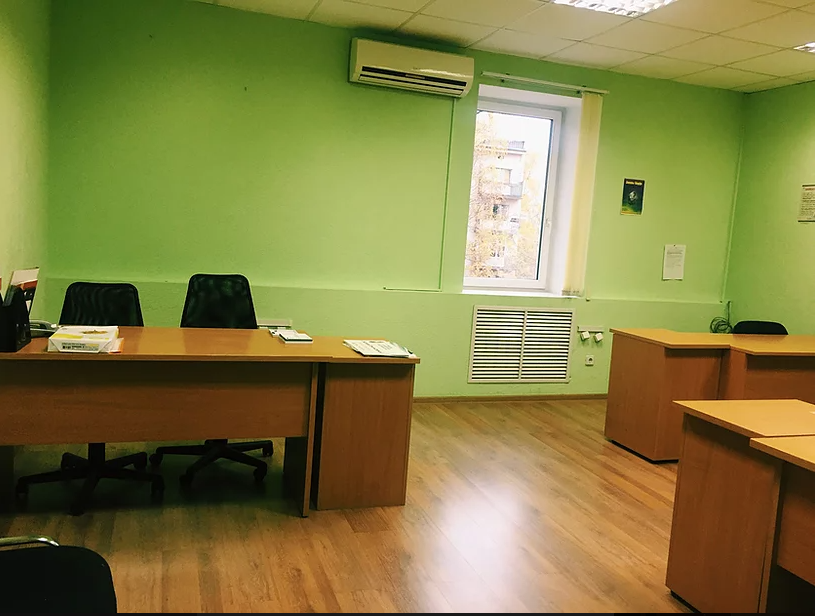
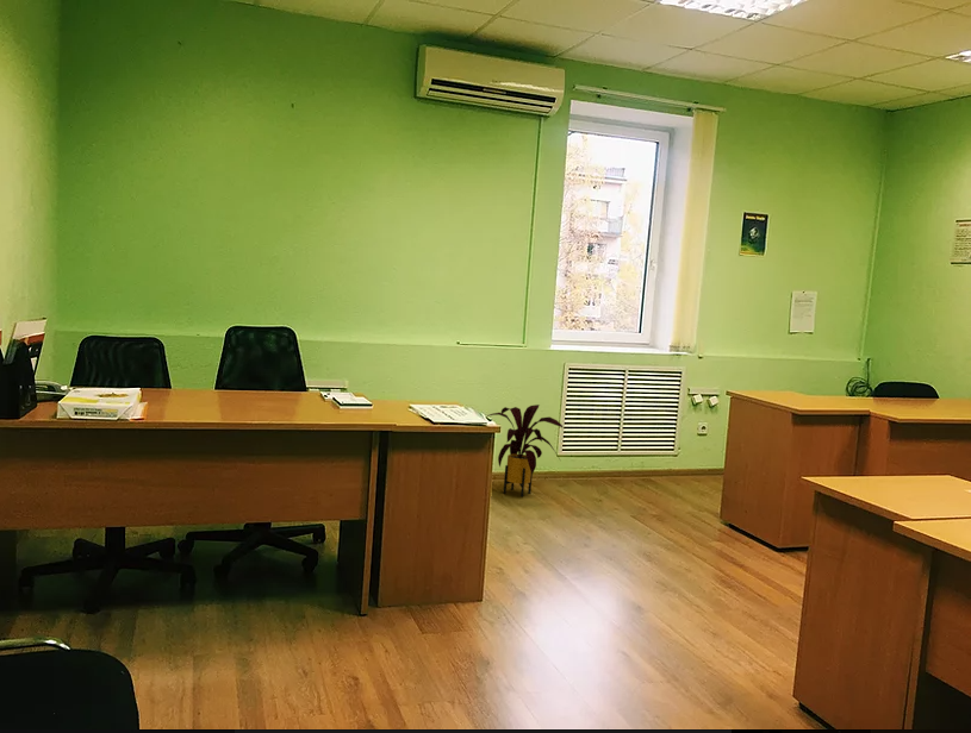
+ house plant (517, 449)
